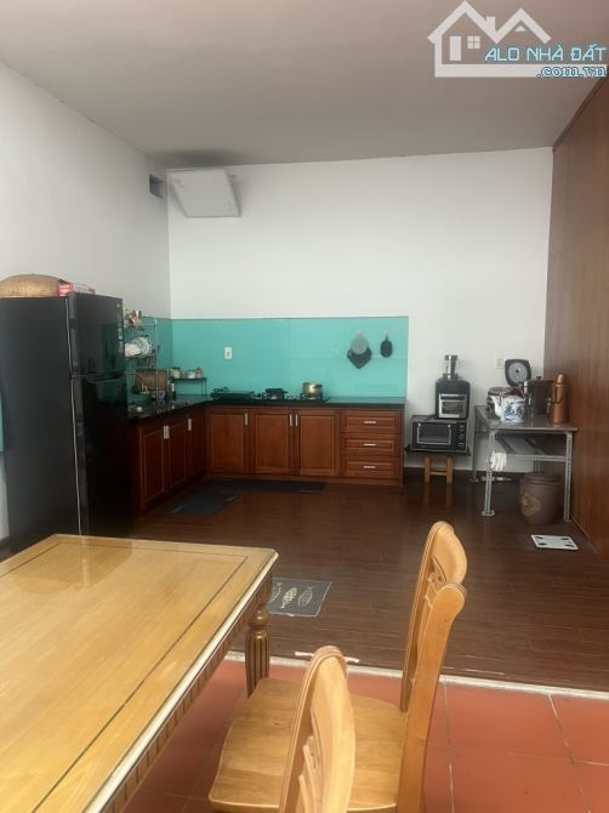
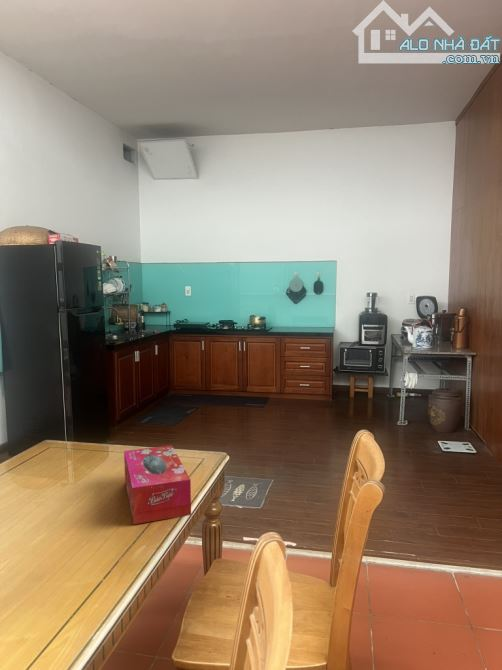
+ tissue box (155, 480)
